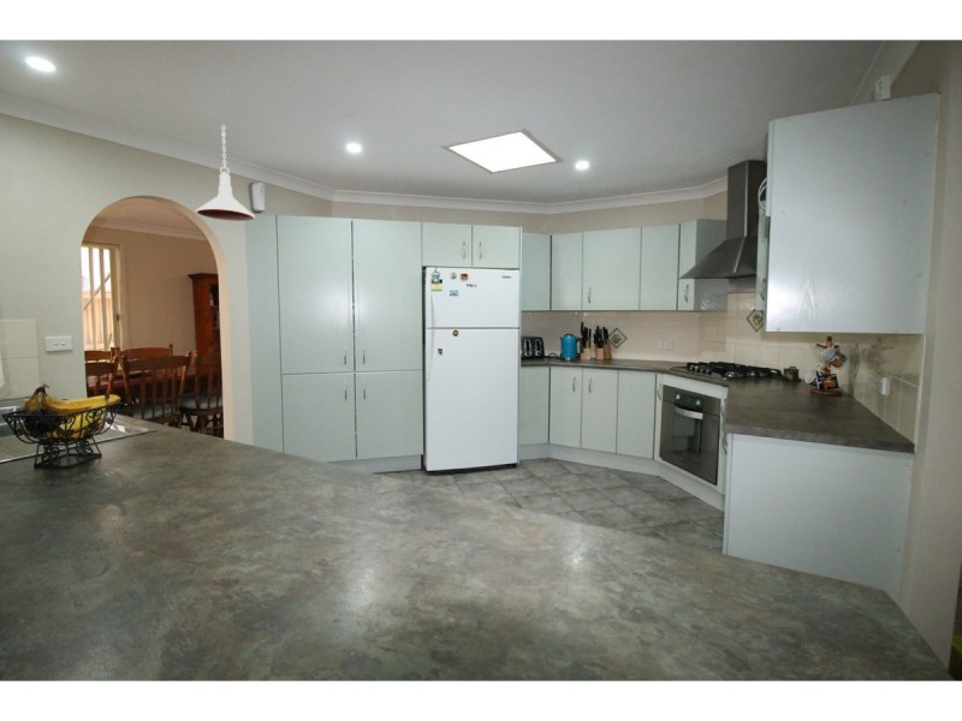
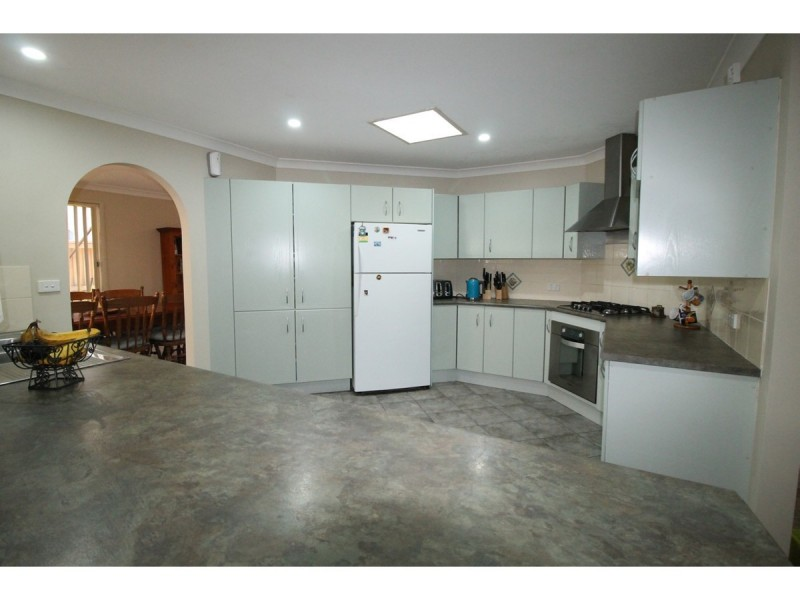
- pendant light (224, 172)
